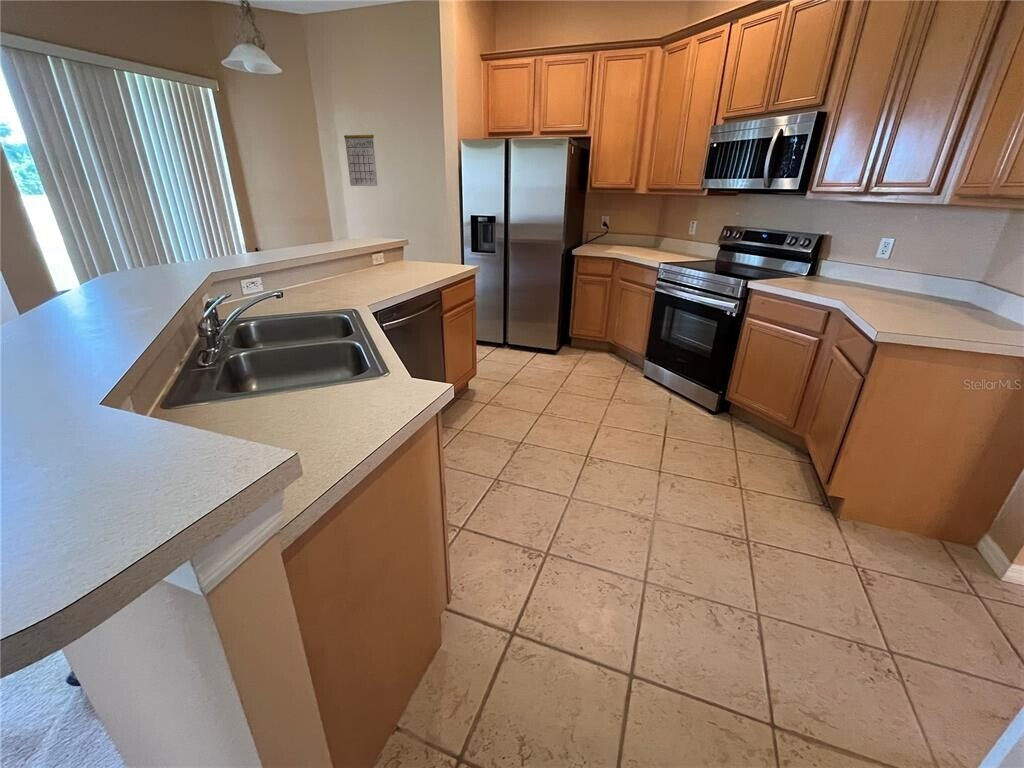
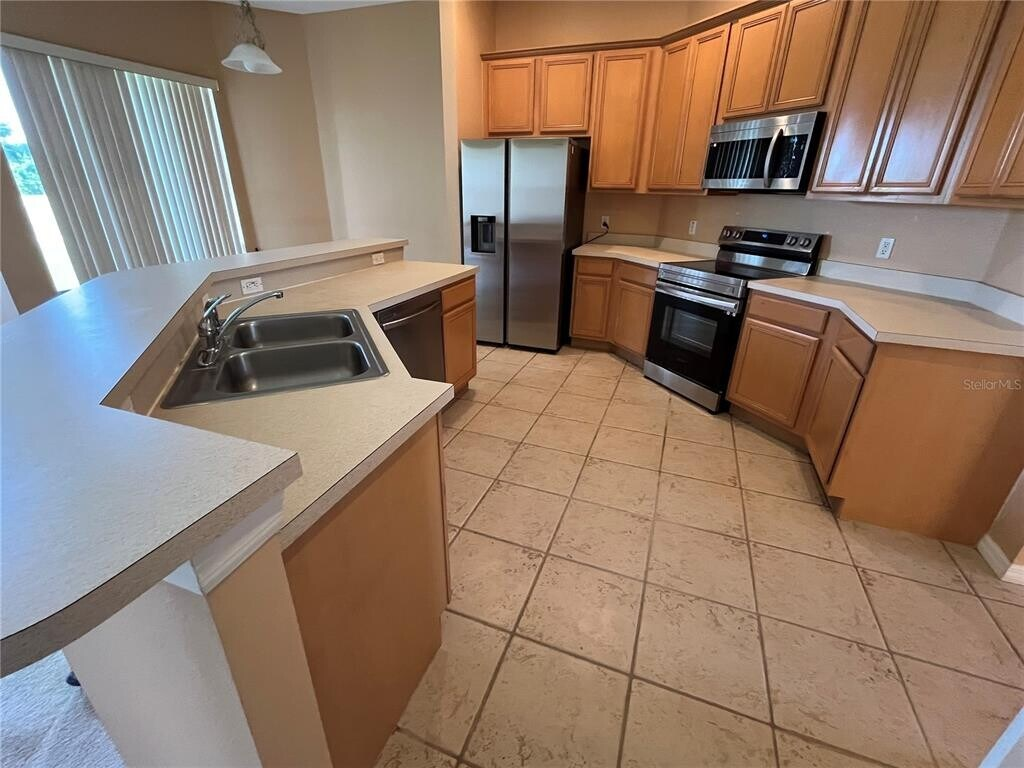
- calendar (360, 154)
